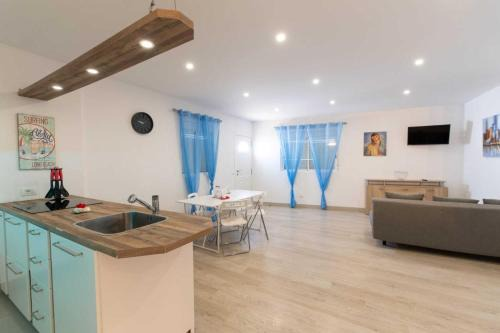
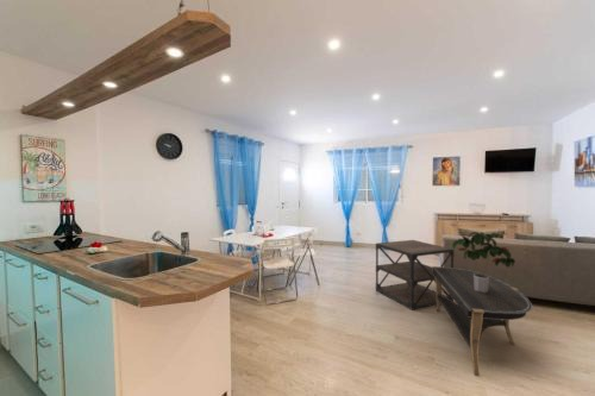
+ side table (412, 270)
+ potted plant (484, 258)
+ coffee table (480, 313)
